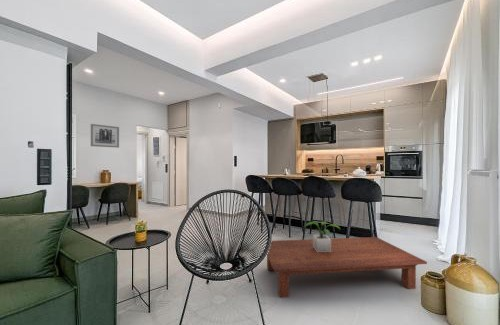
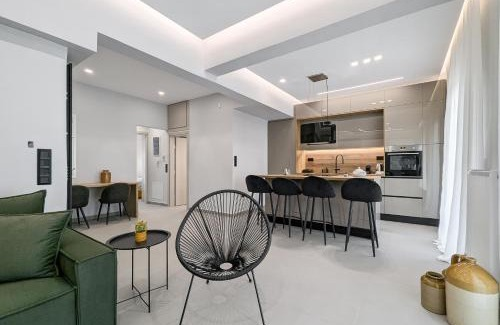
- coffee table (334, 263)
- potted plant (319, 235)
- wall art (105, 136)
